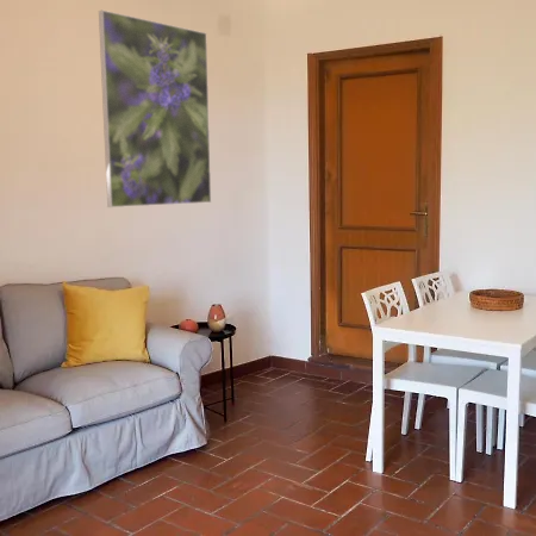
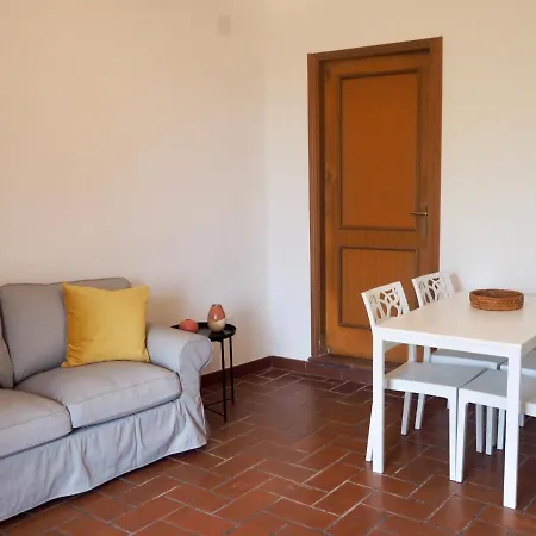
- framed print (160, 114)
